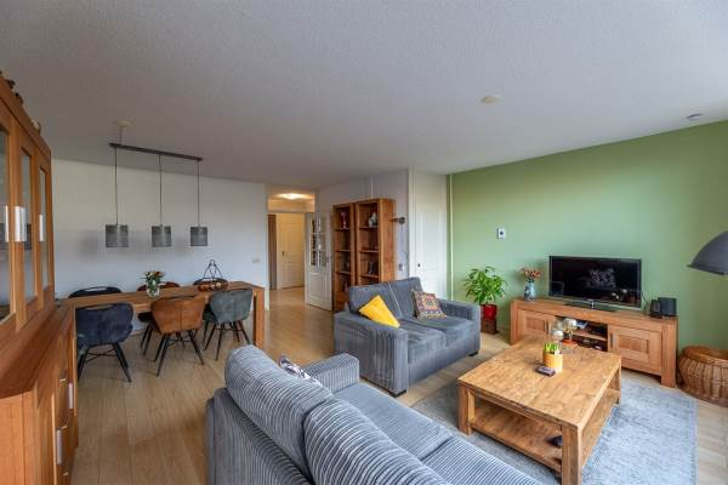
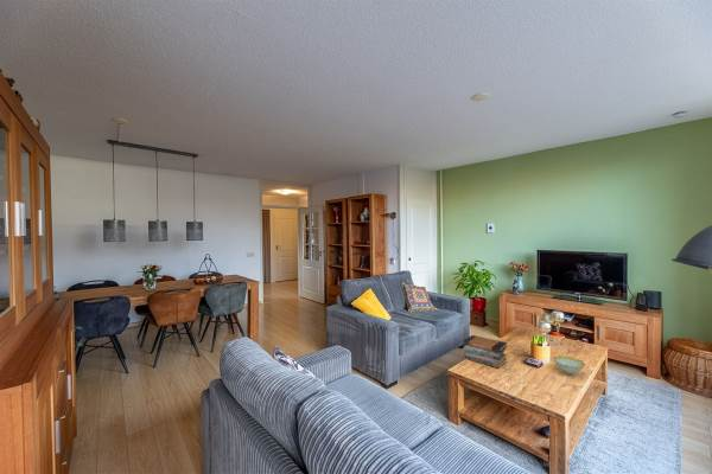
+ decorative bowl (568, 367)
+ book stack (484, 350)
